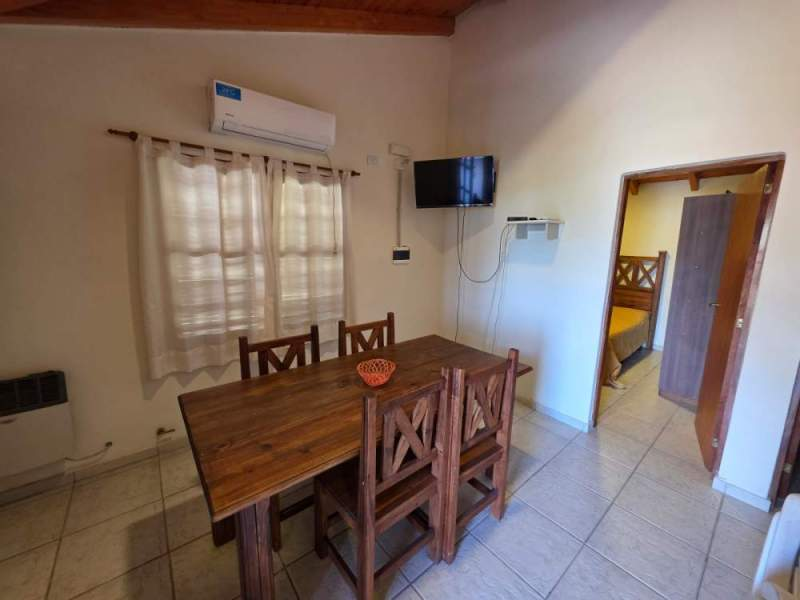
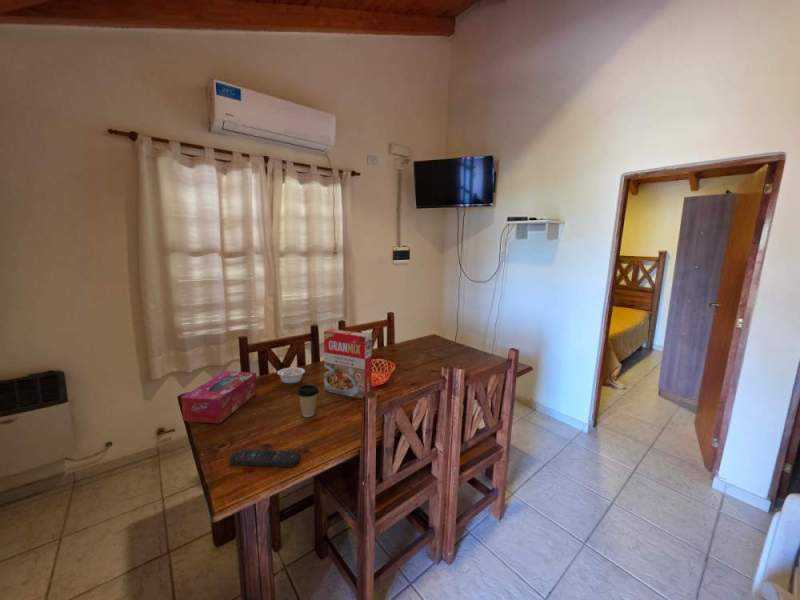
+ remote control (265, 457)
+ legume (292, 375)
+ cereal box (347, 363)
+ coffee cup (308, 400)
+ tissue box (222, 394)
